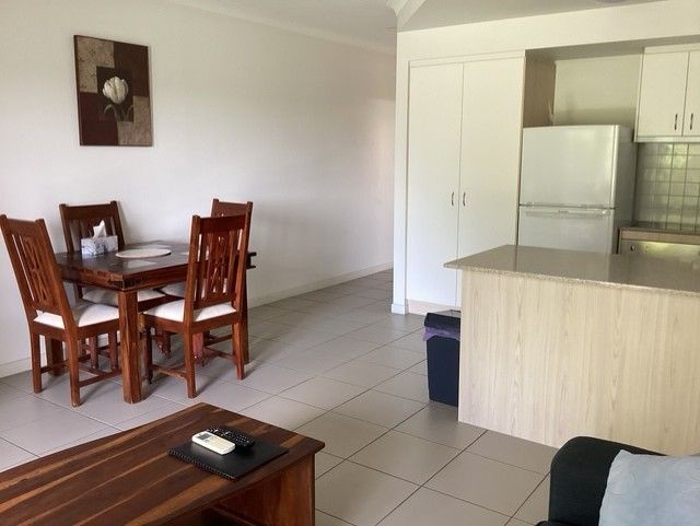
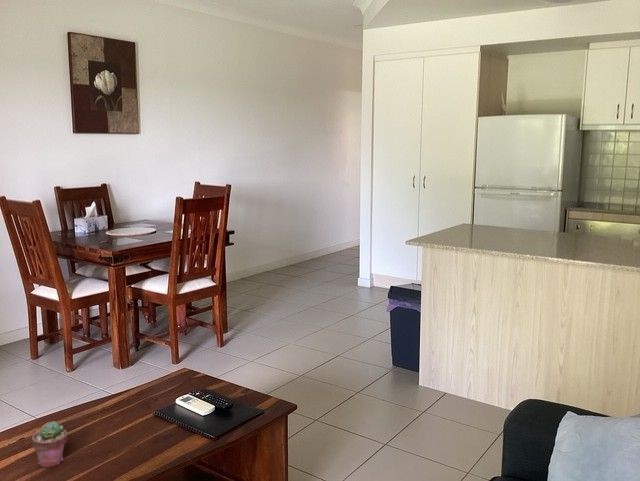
+ potted succulent (50, 442)
